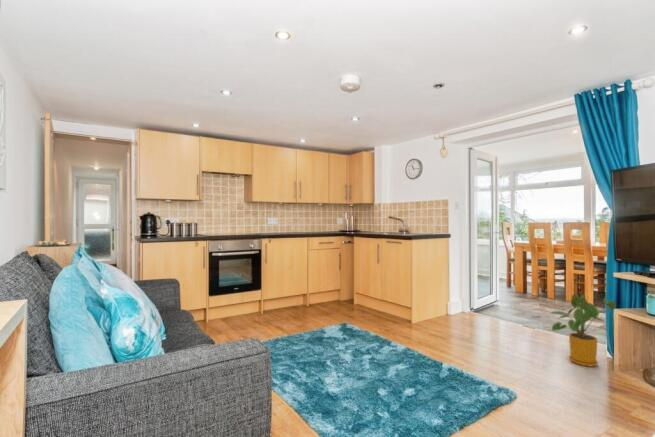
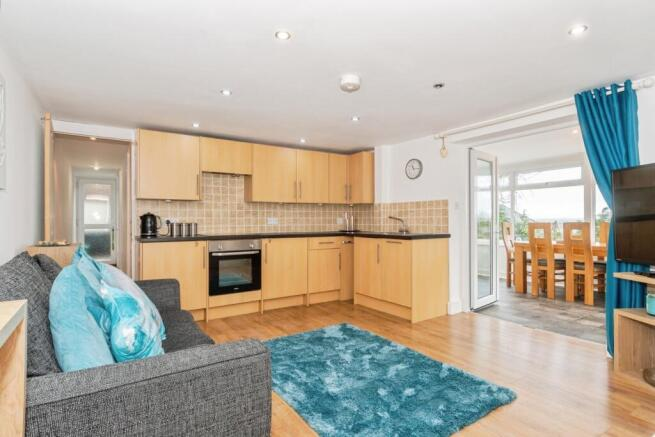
- house plant (581, 329)
